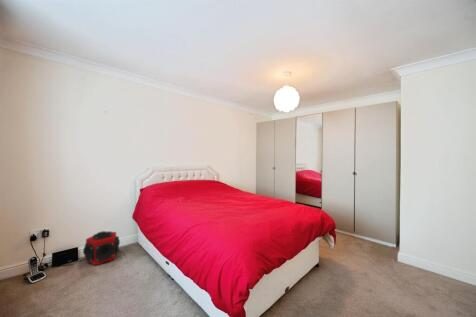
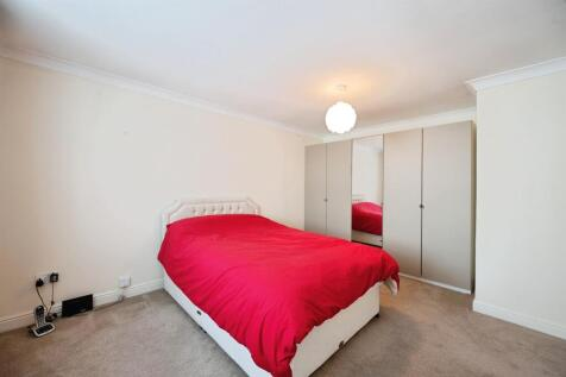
- speaker (102, 245)
